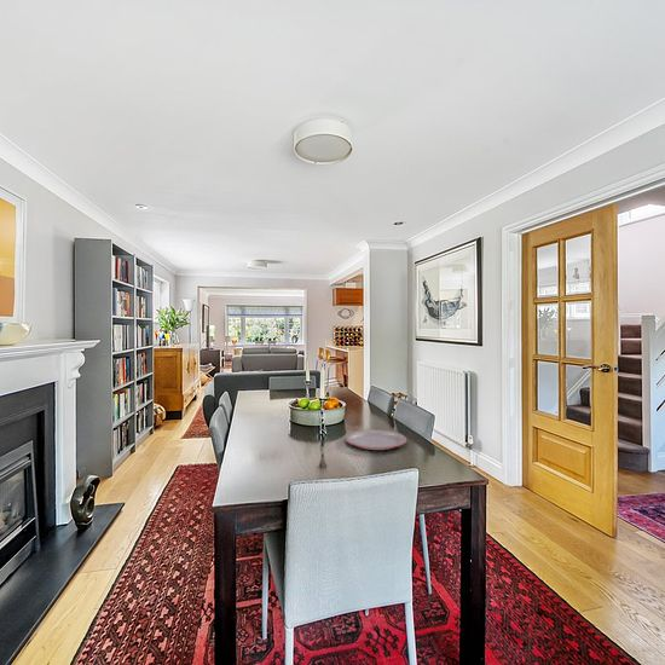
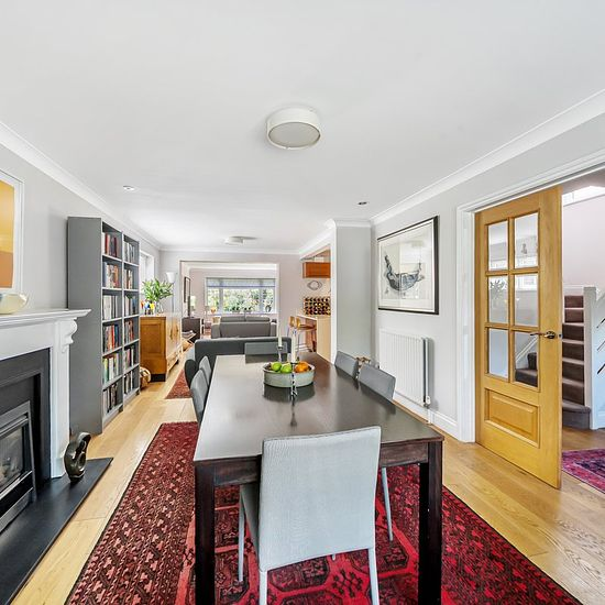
- plate (375, 440)
